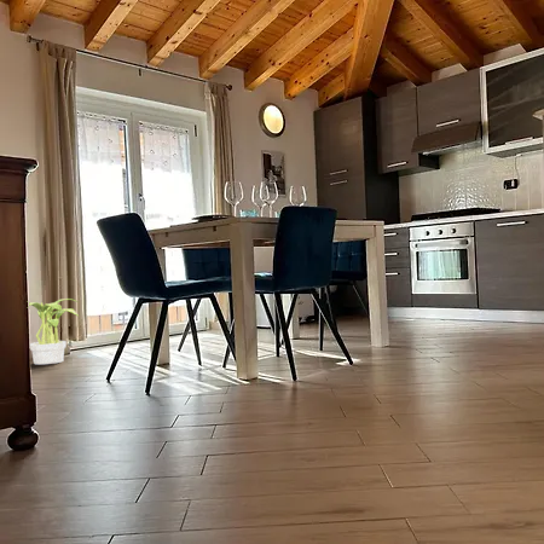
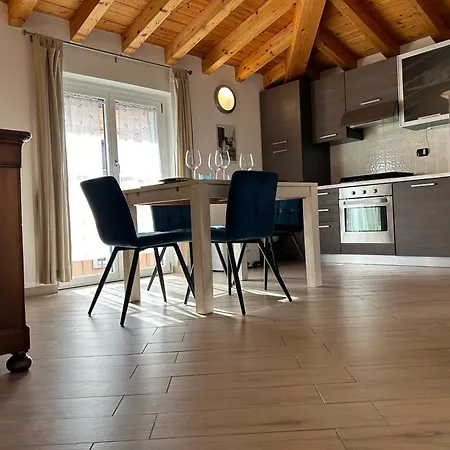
- potted plant (47, 330)
